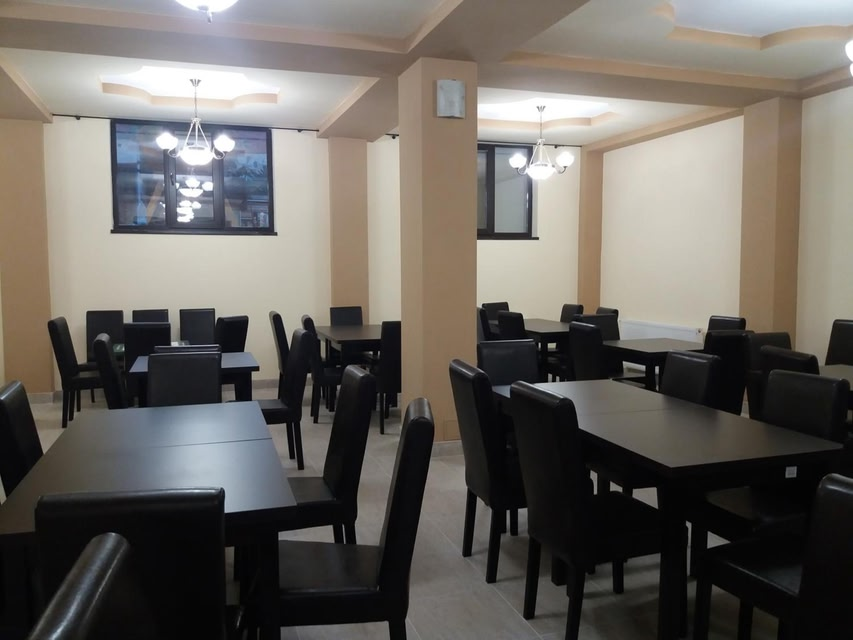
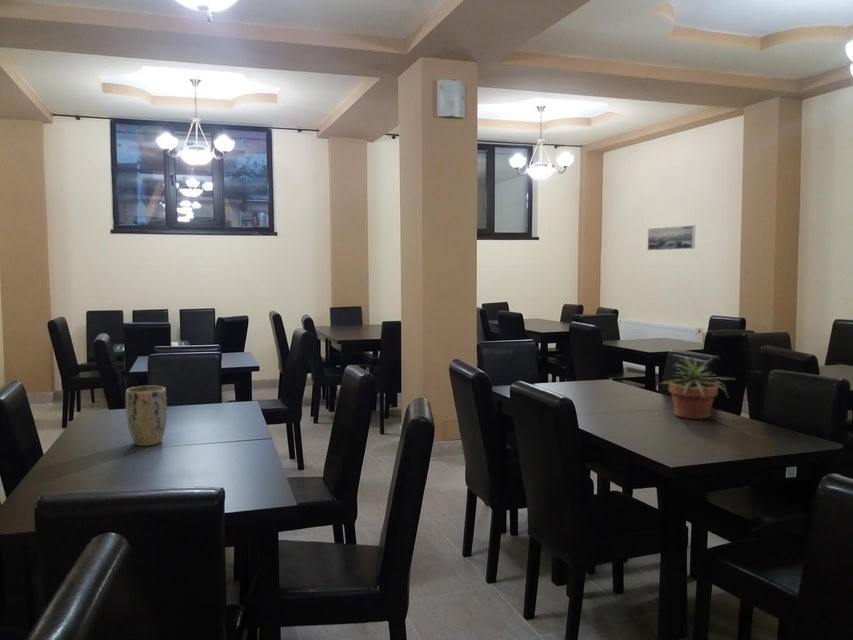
+ plant pot (146, 415)
+ potted plant (693, 386)
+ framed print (670, 238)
